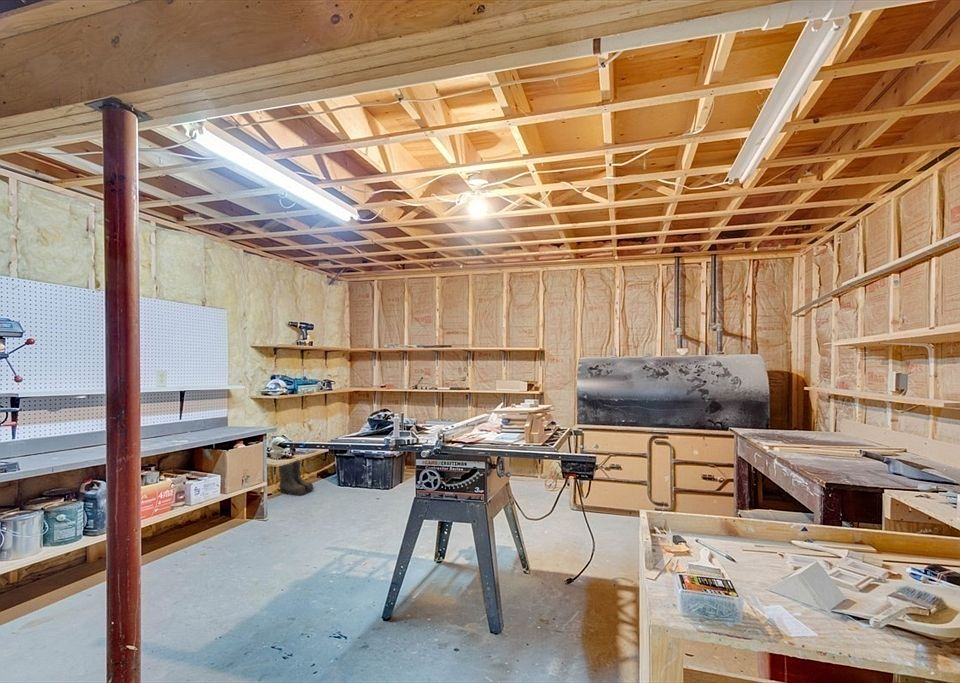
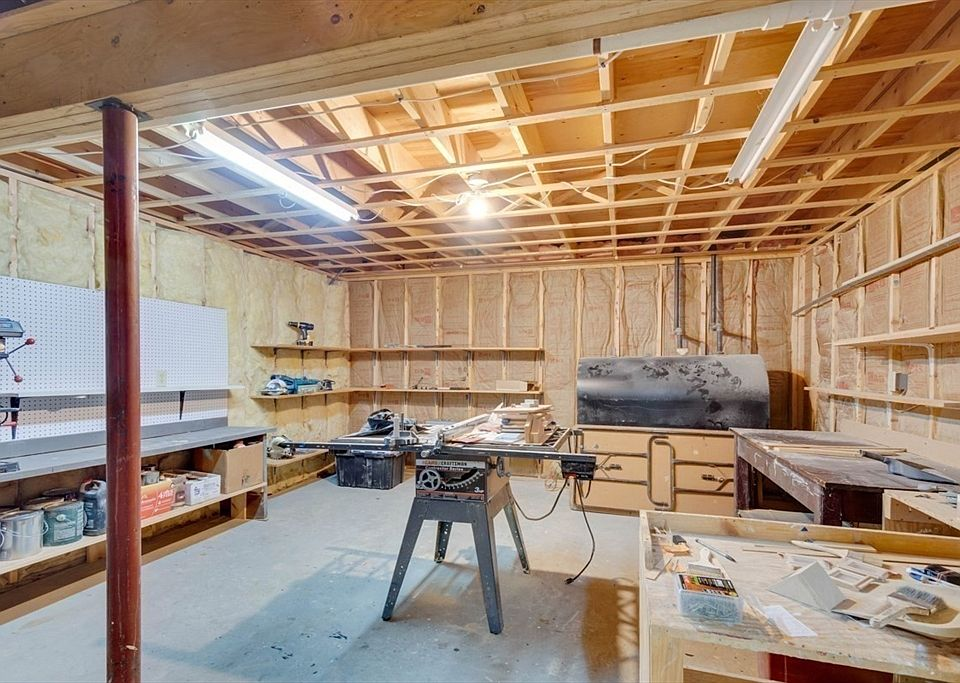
- boots (295, 476)
